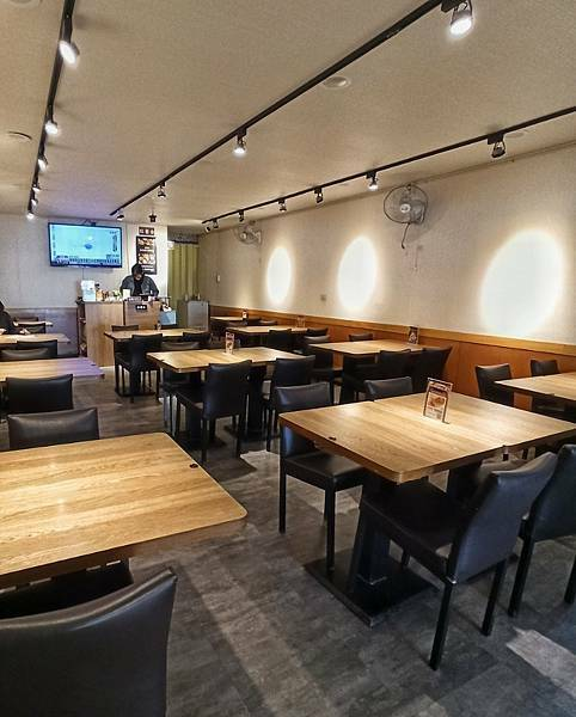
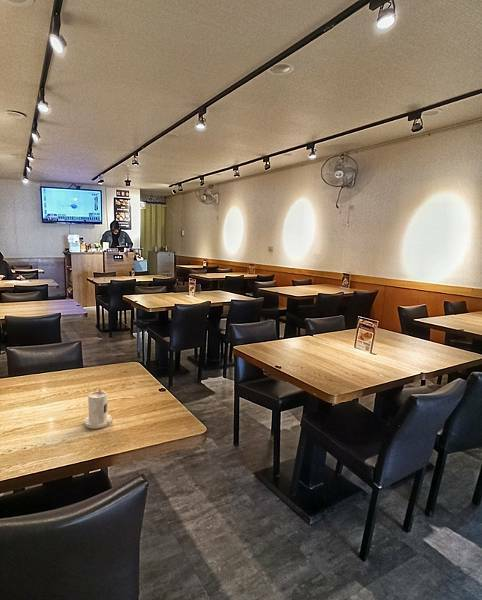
+ candle (98, 406)
